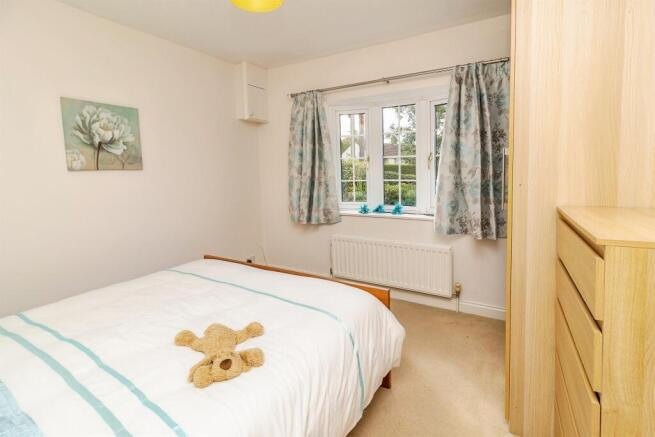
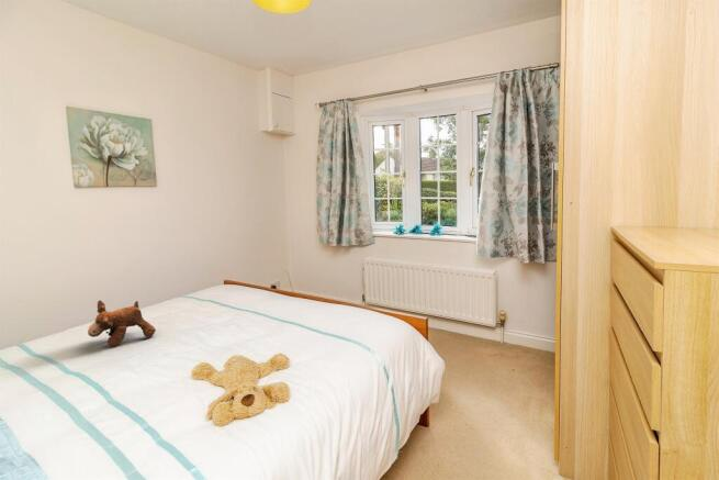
+ stuffed animal (122, 320)
